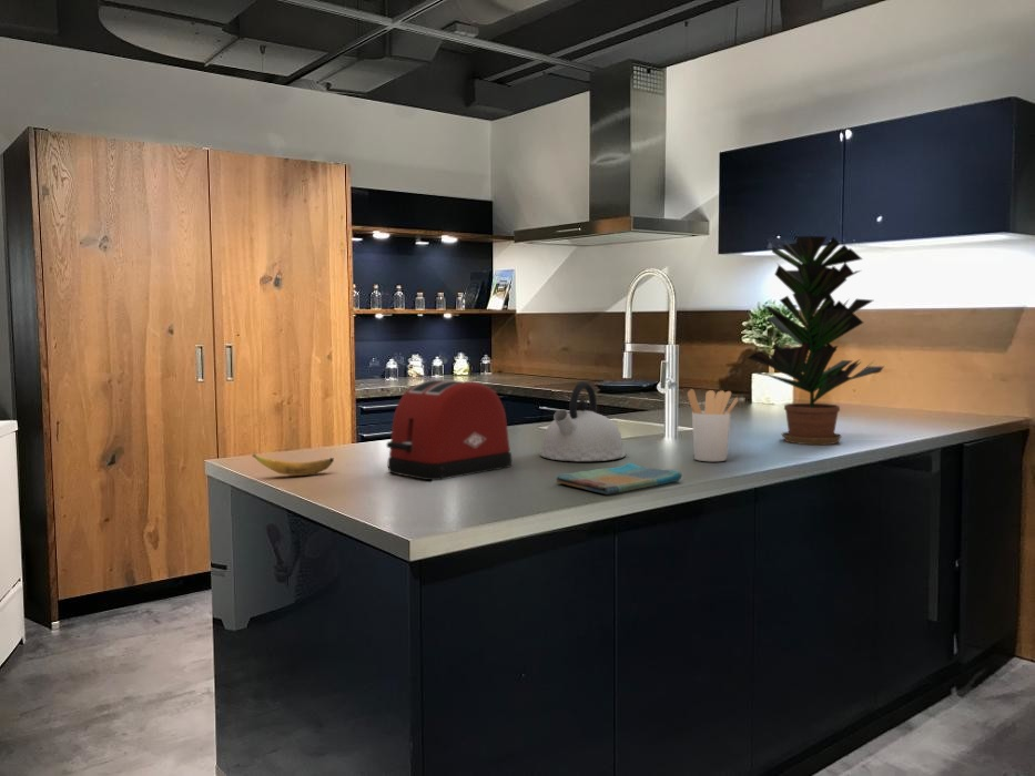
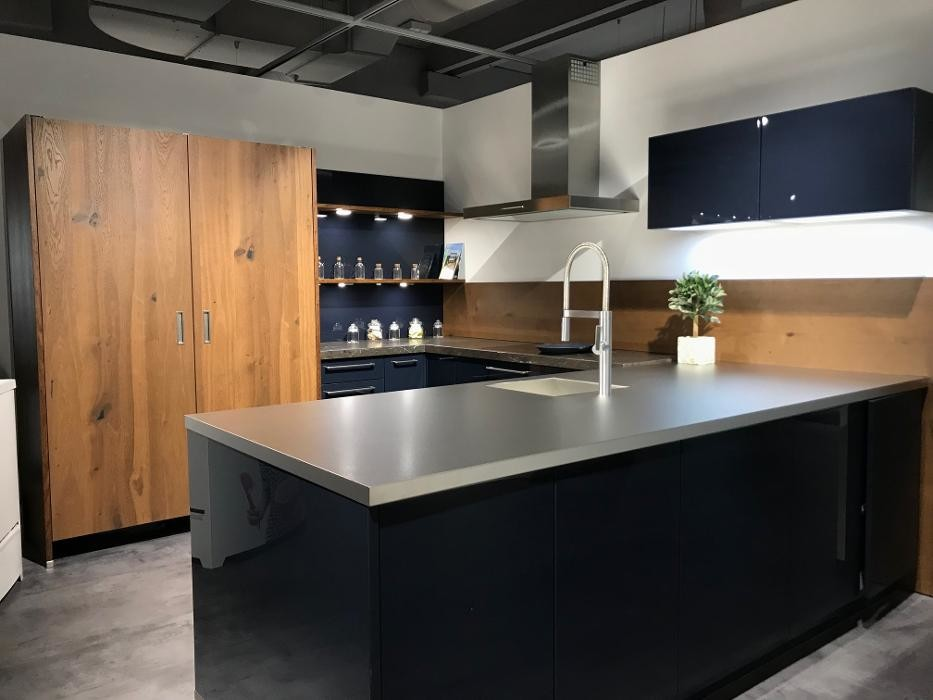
- dish towel (619, 477)
- utensil holder (712, 423)
- toaster (449, 425)
- potted plant (808, 340)
- kettle (580, 418)
- banana (294, 463)
